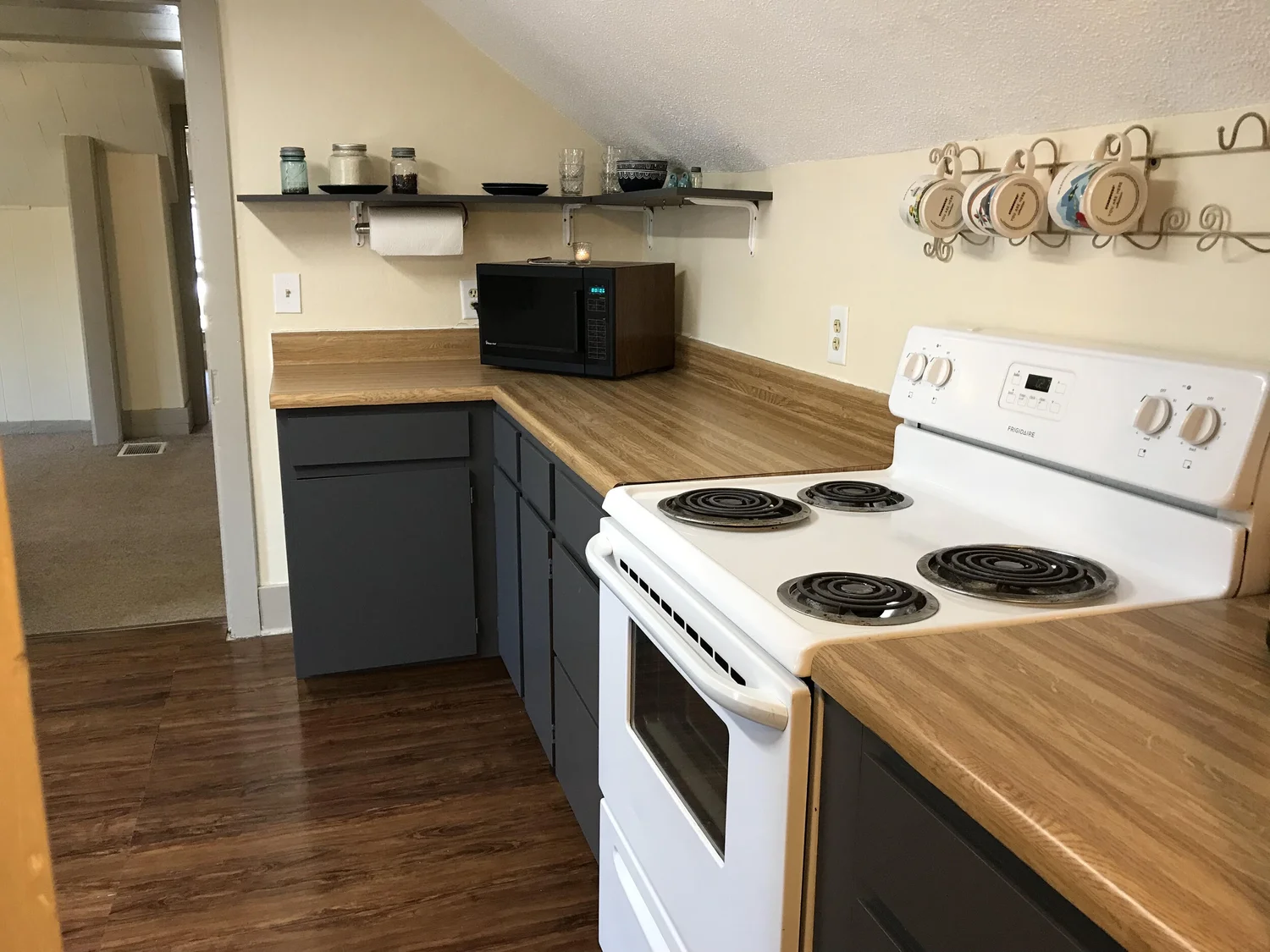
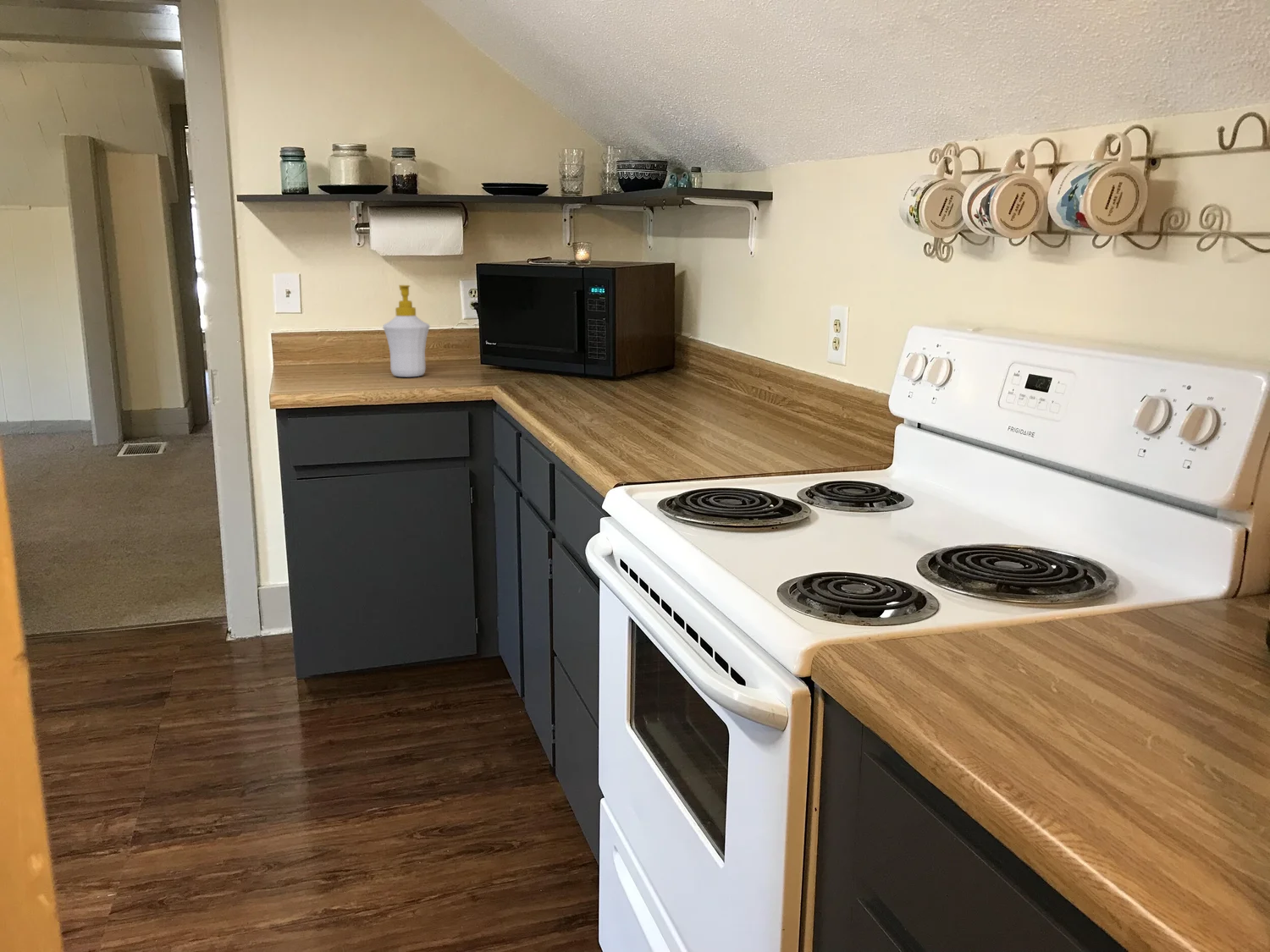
+ soap bottle (406, 330)
